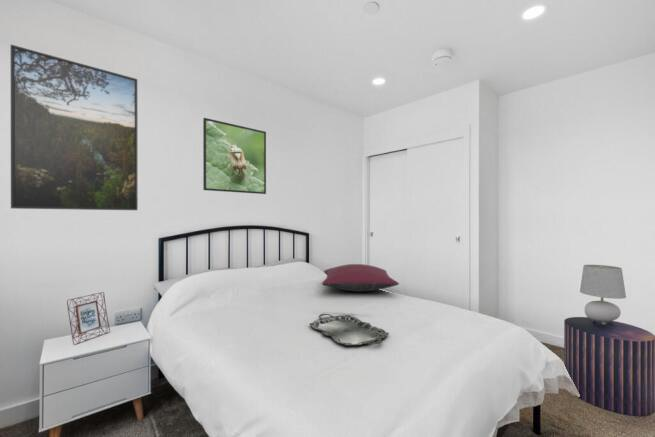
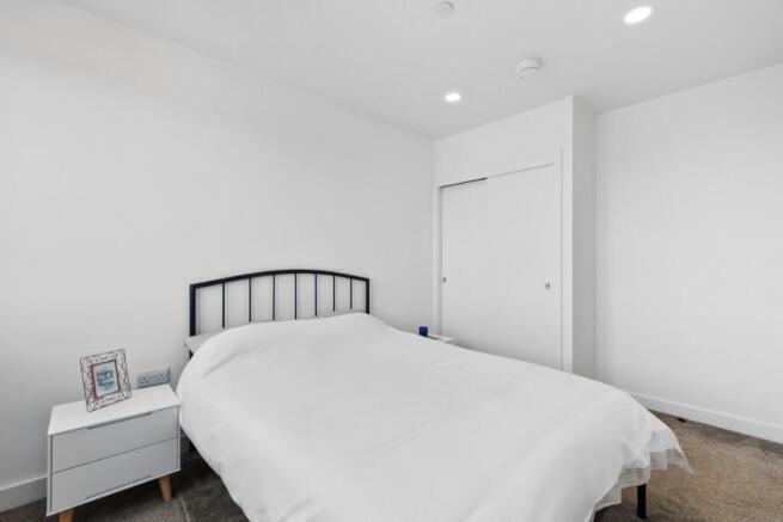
- stool (606, 361)
- serving tray (347, 328)
- pillow (357, 276)
- table lamp (602, 294)
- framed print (80, 136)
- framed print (236, 158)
